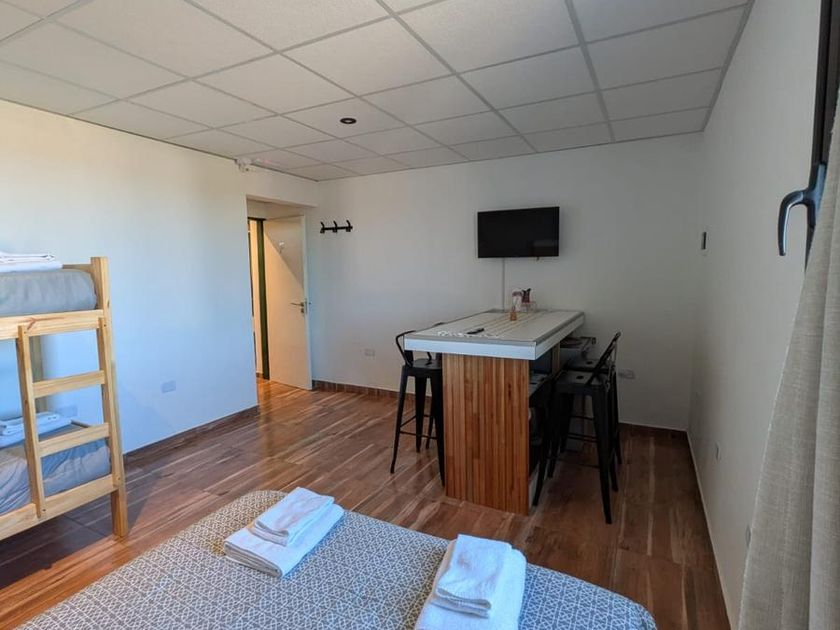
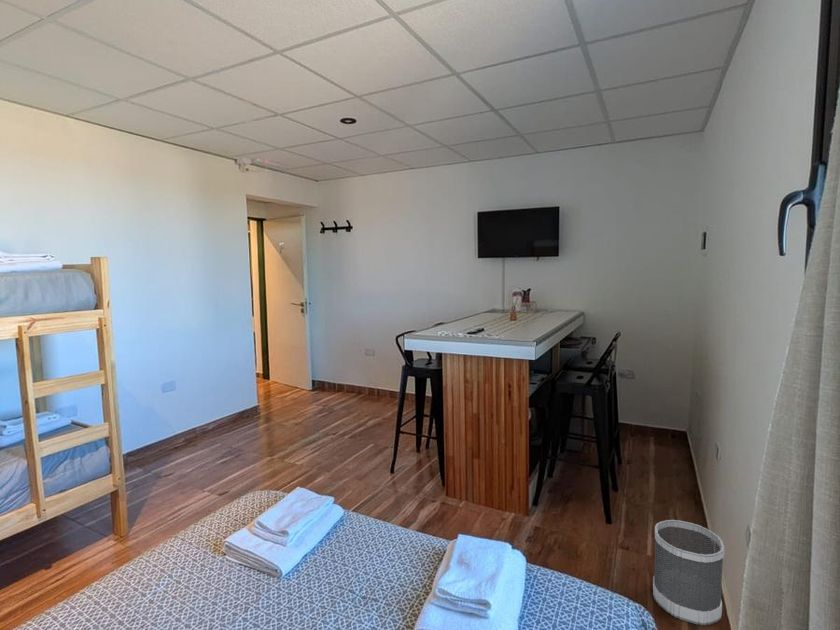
+ wastebasket (686, 569)
